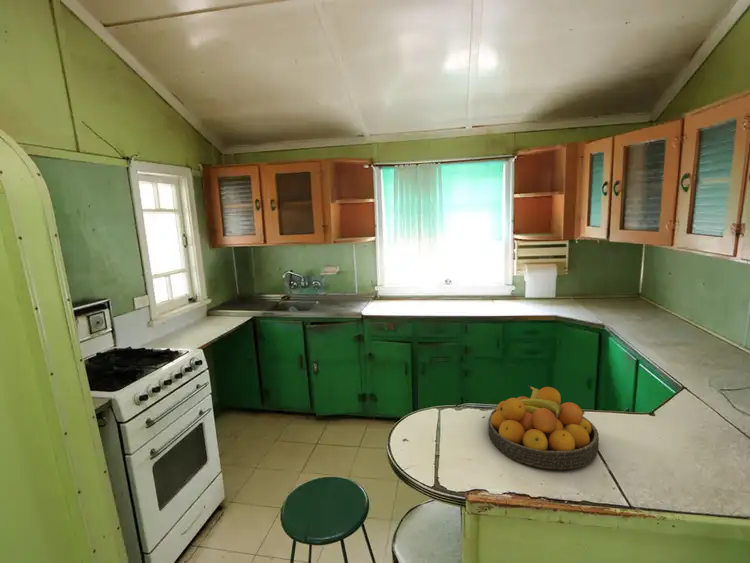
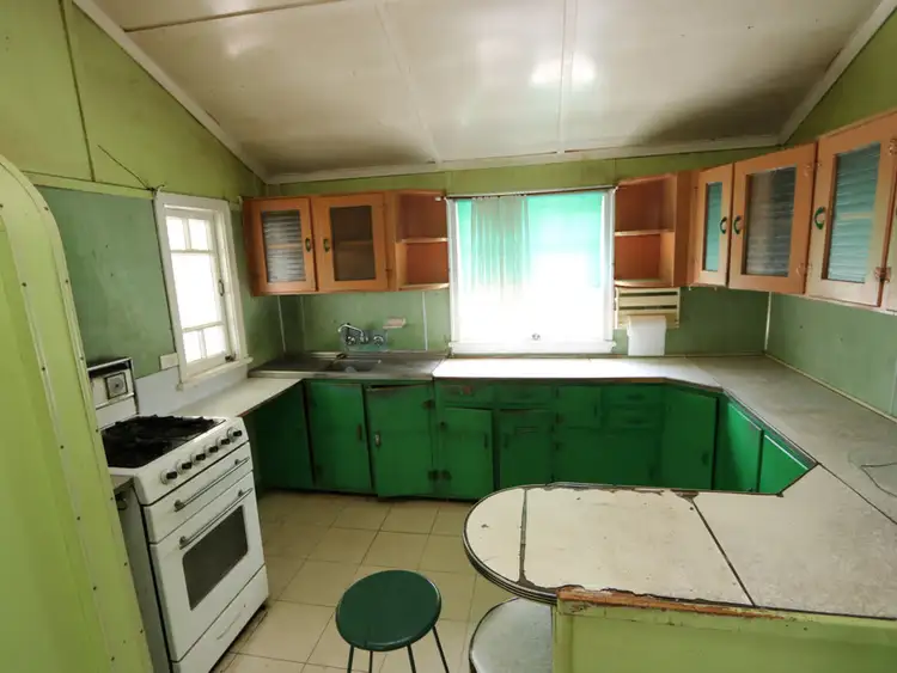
- fruit bowl (540, 418)
